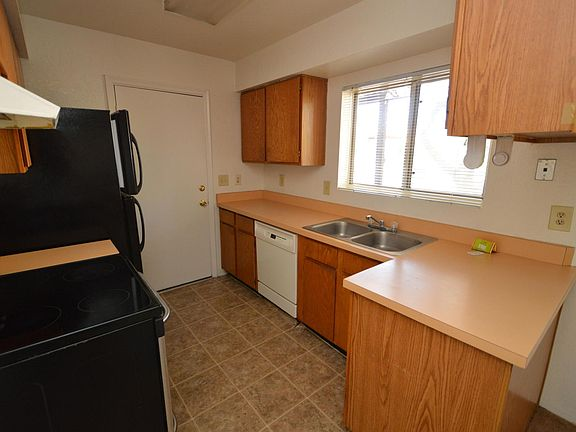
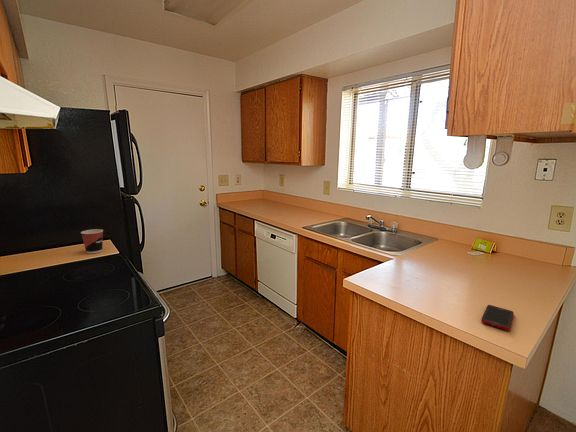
+ cell phone (497, 316)
+ cup (93, 241)
